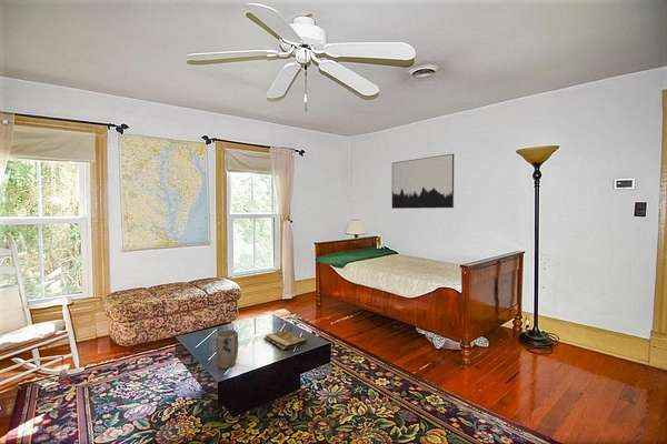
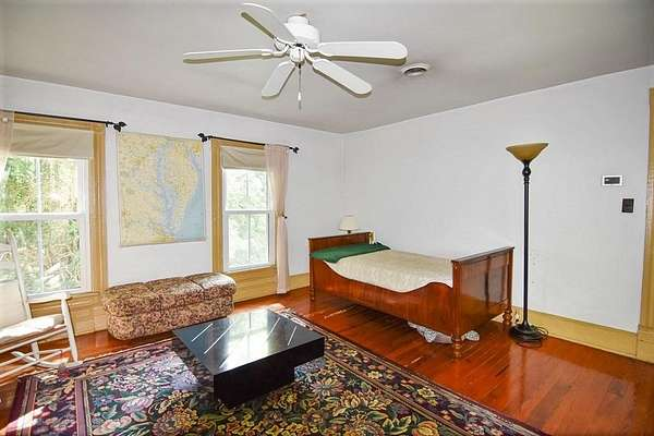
- book (285, 339)
- plant pot (227, 349)
- wall art (420, 183)
